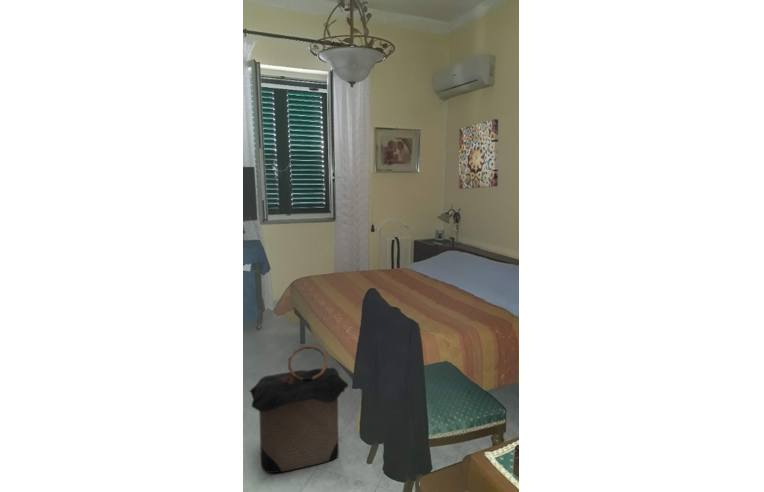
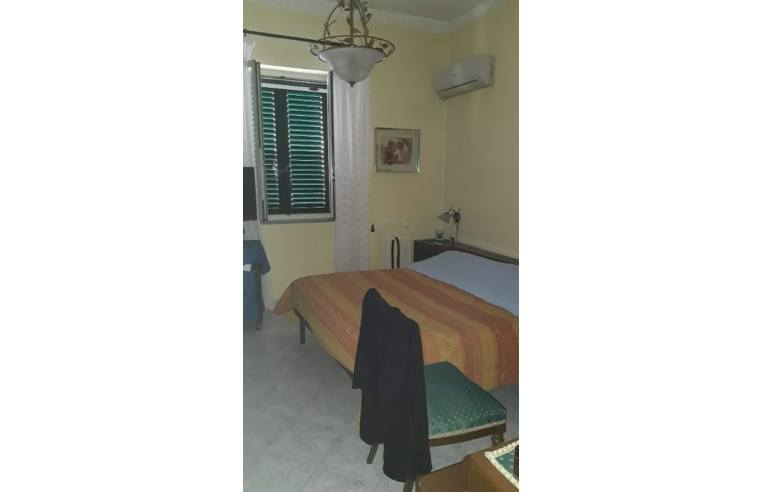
- laundry hamper (298, 406)
- wall art (477, 156)
